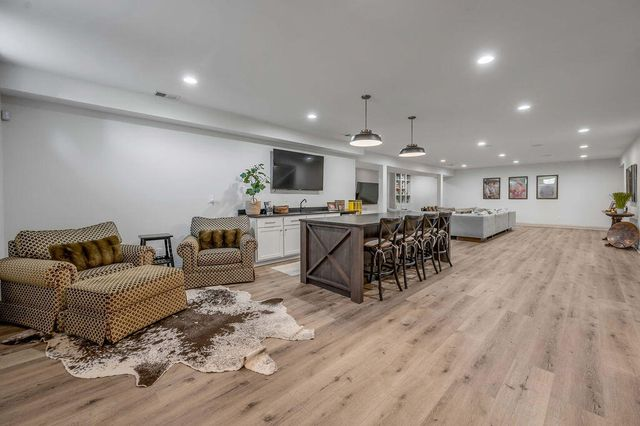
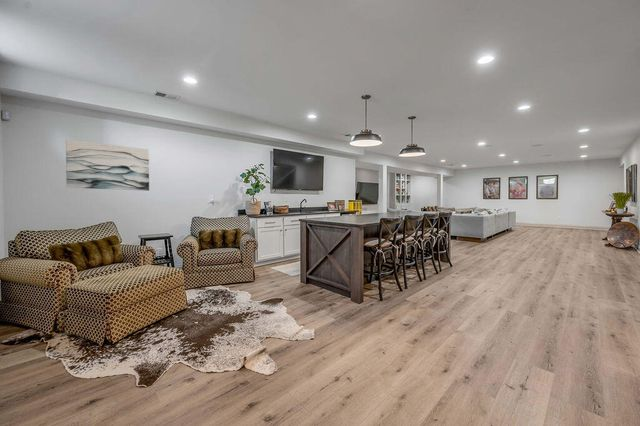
+ wall art (110, 167)
